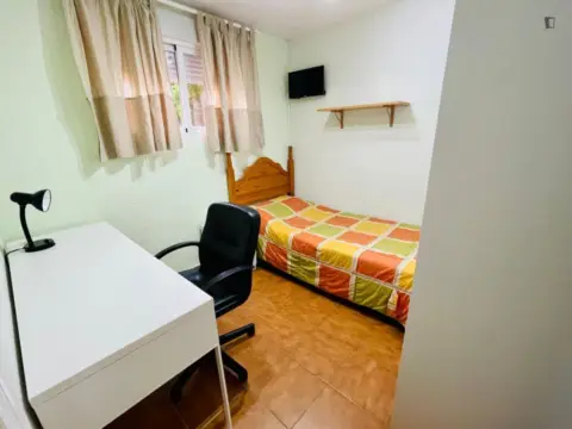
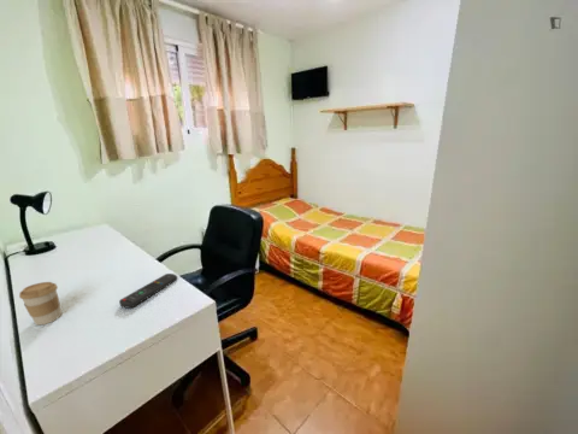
+ remote control (151, 288)
+ coffee cup (42, 301)
